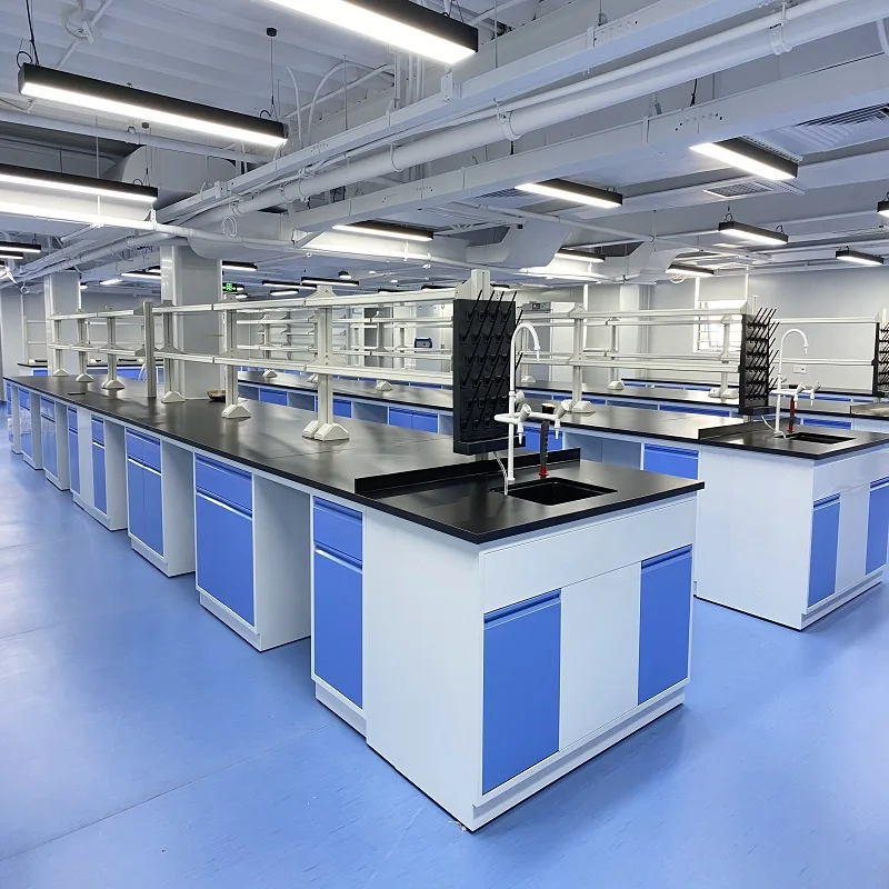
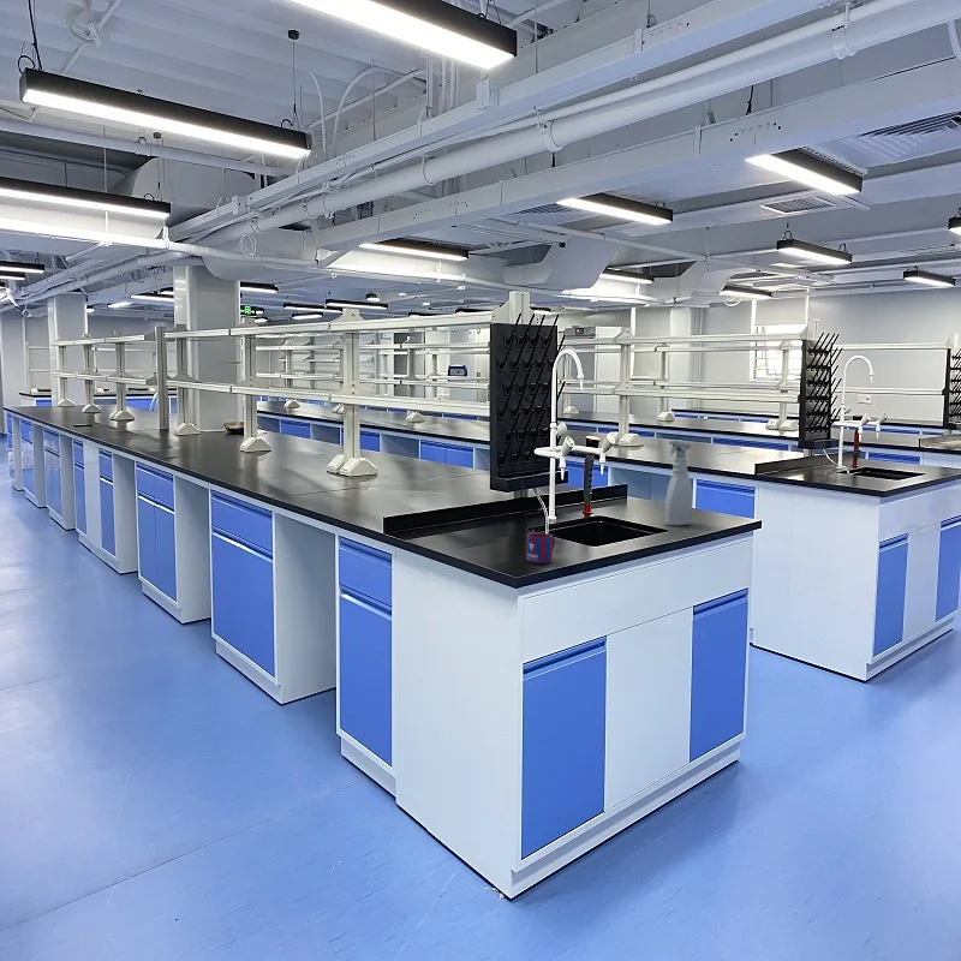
+ spray bottle (679, 482)
+ mug (543, 547)
